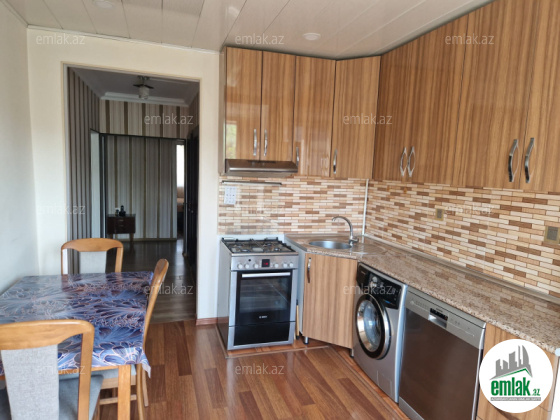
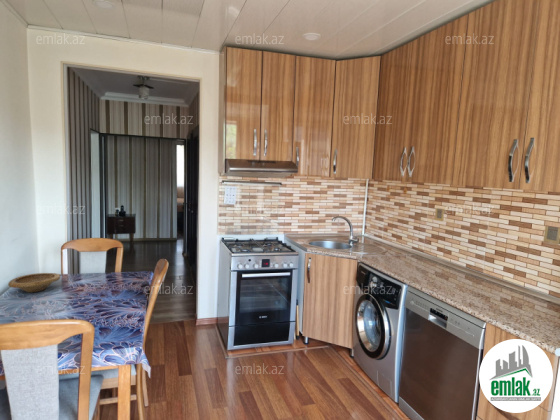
+ bowl (35, 283)
